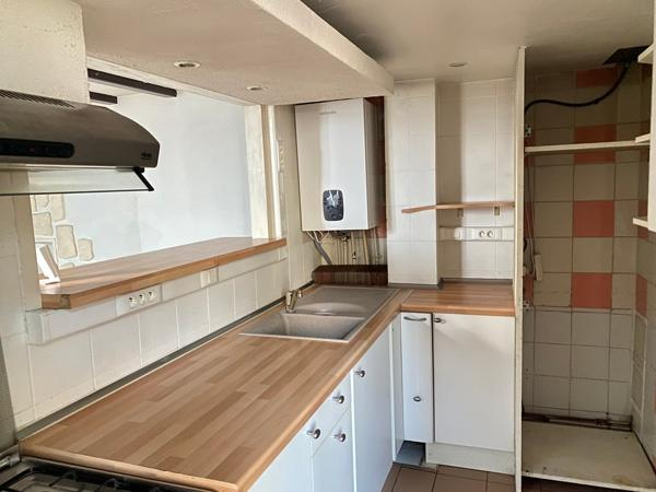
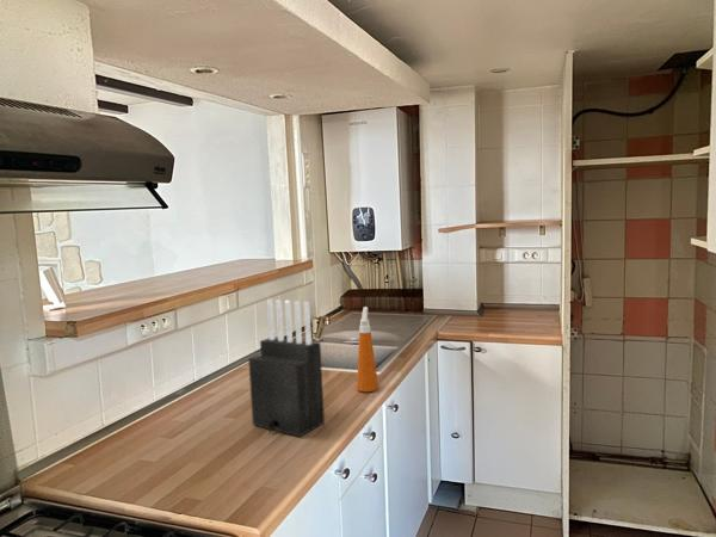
+ knife block (282, 364)
+ spray bottle (366, 347)
